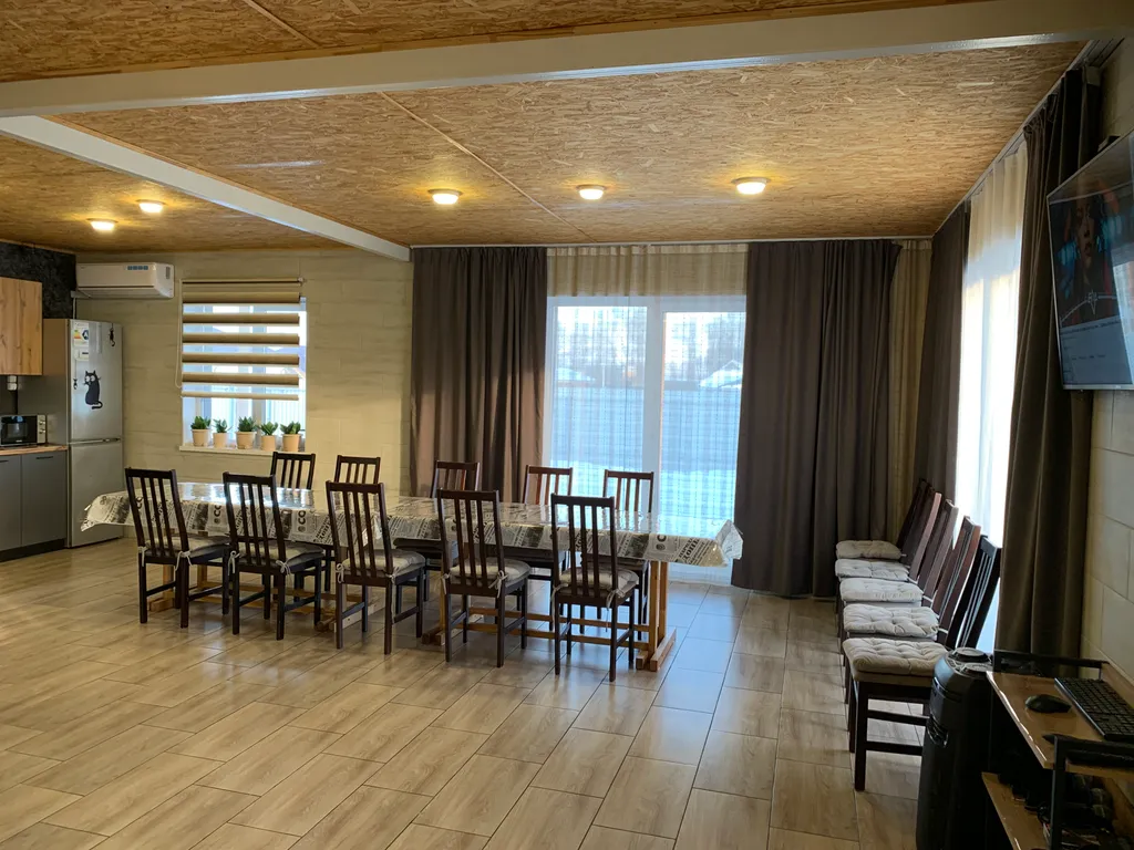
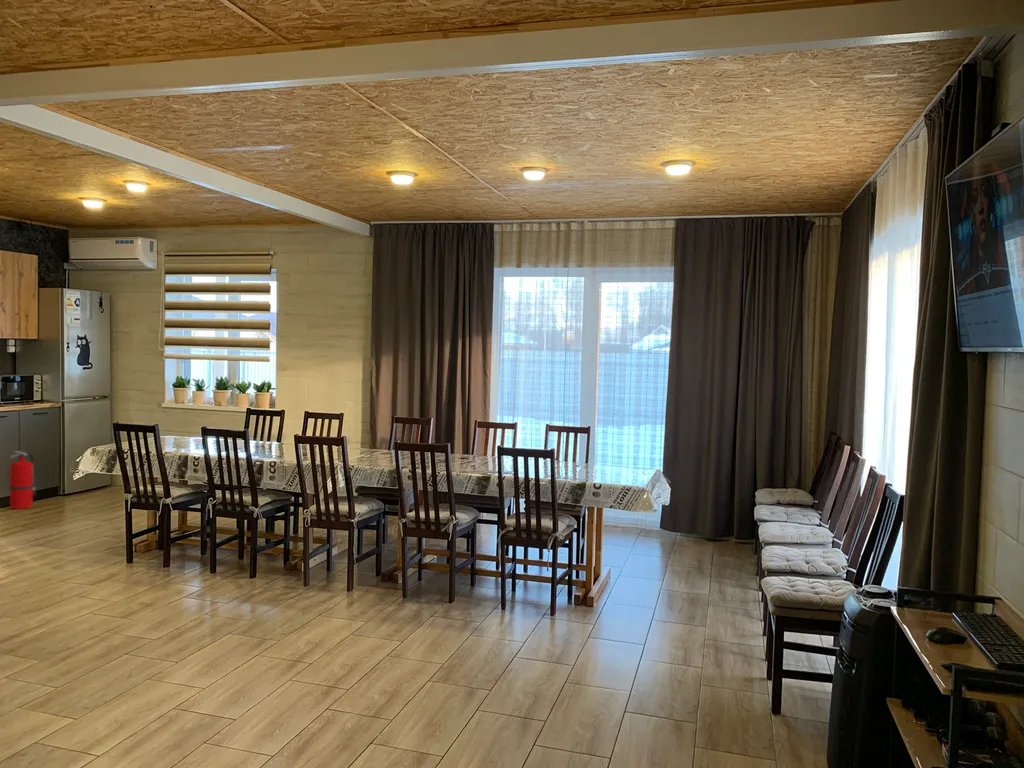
+ fire extinguisher (23, 478)
